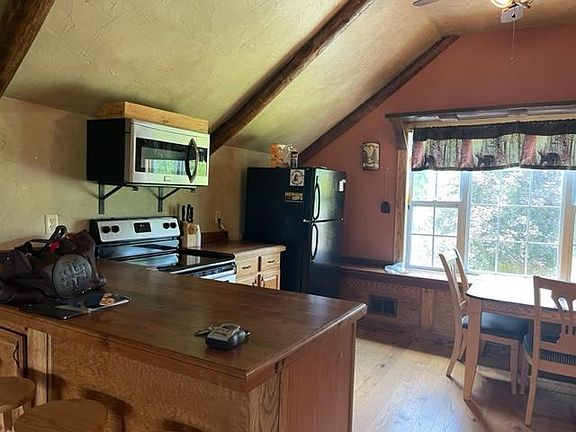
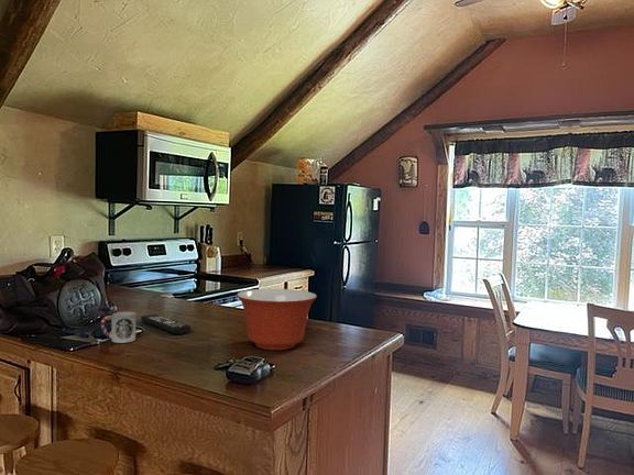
+ remote control (164, 323)
+ mixing bowl (276, 319)
+ cup (118, 327)
